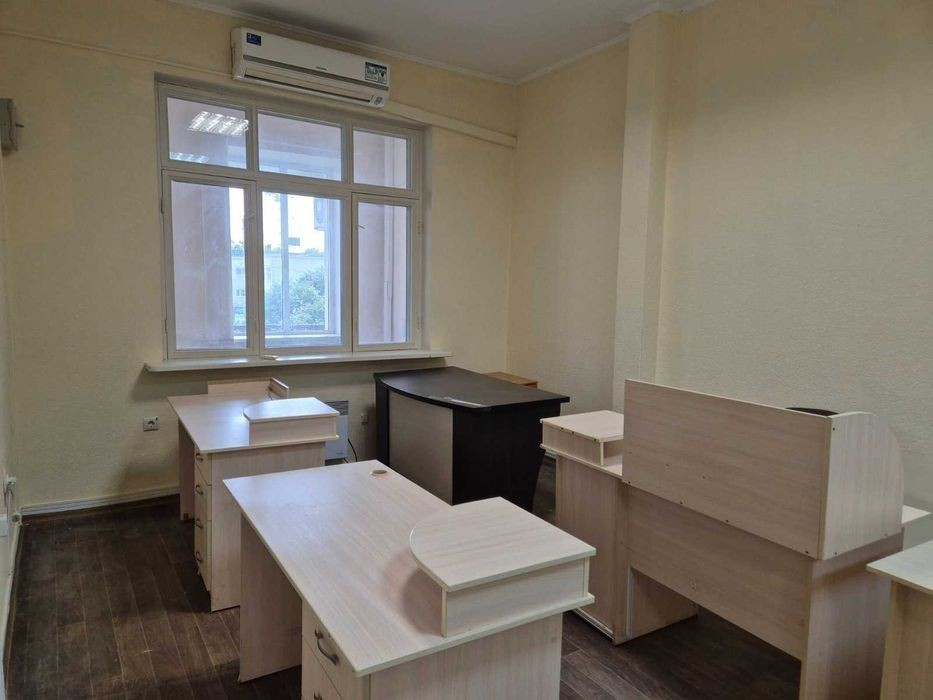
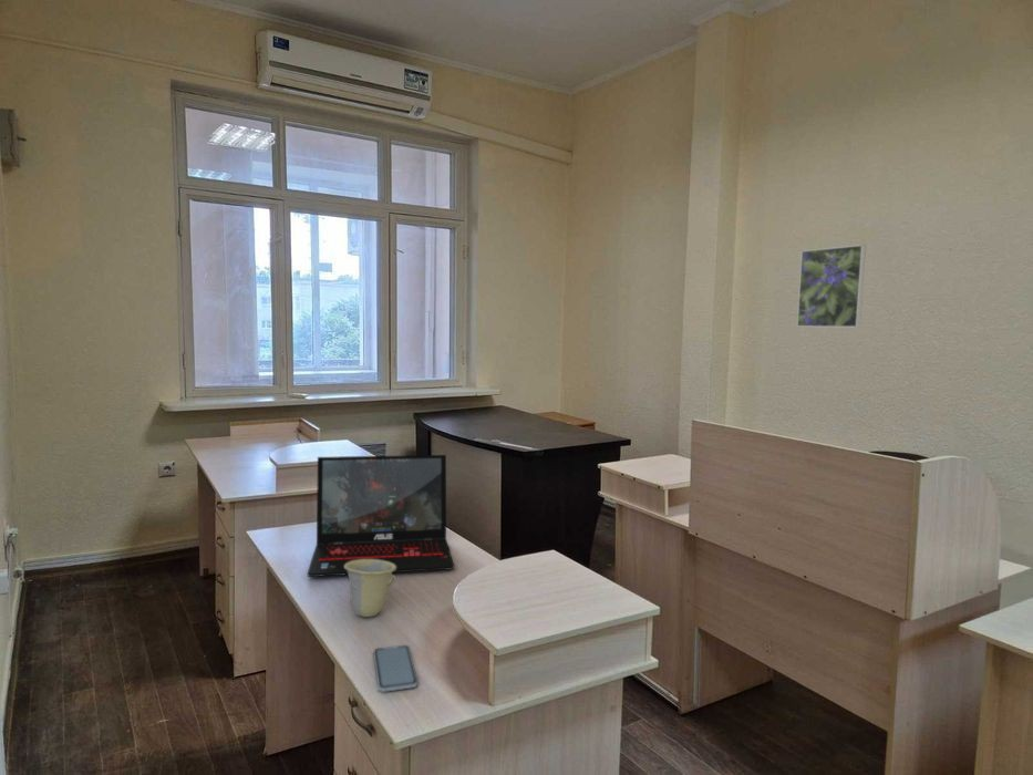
+ laptop (382, 512)
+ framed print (829, 287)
+ cup (370, 587)
+ smartphone (394, 666)
